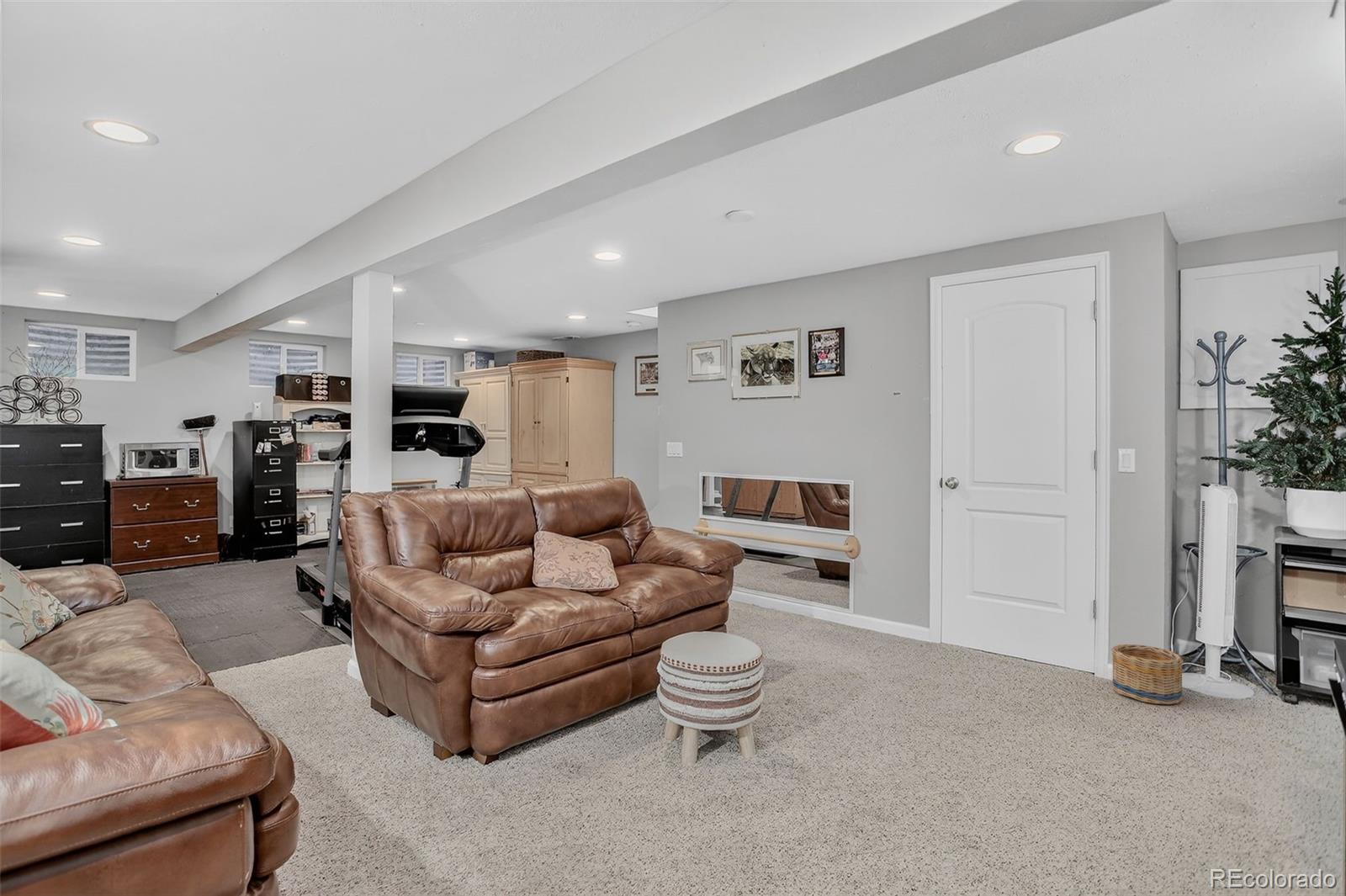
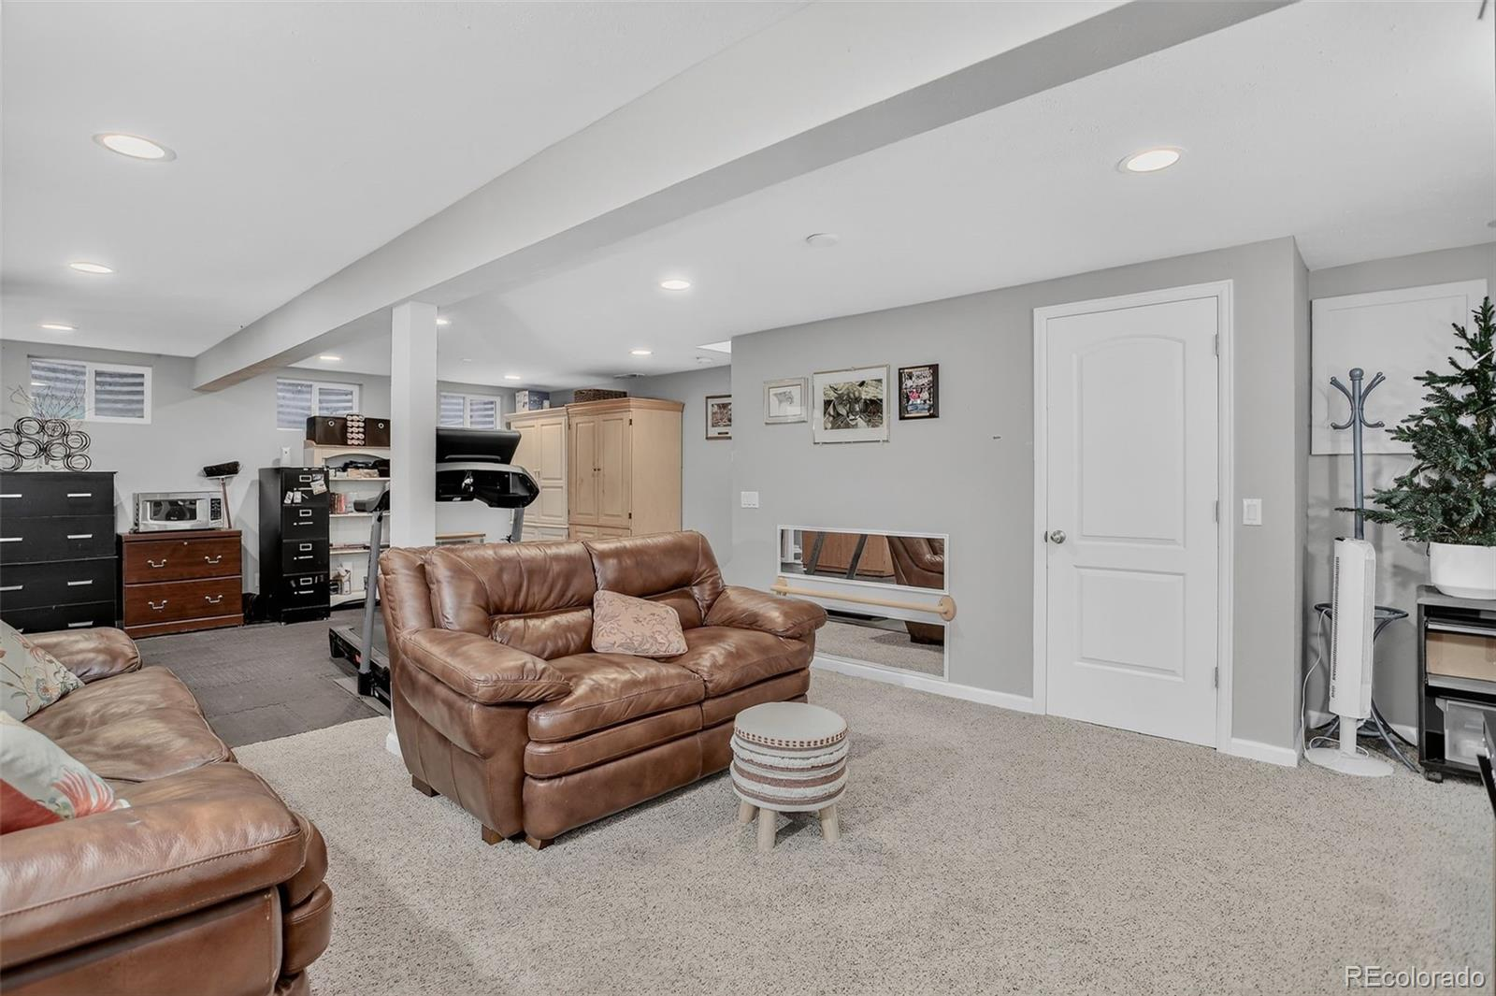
- basket (1146, 673)
